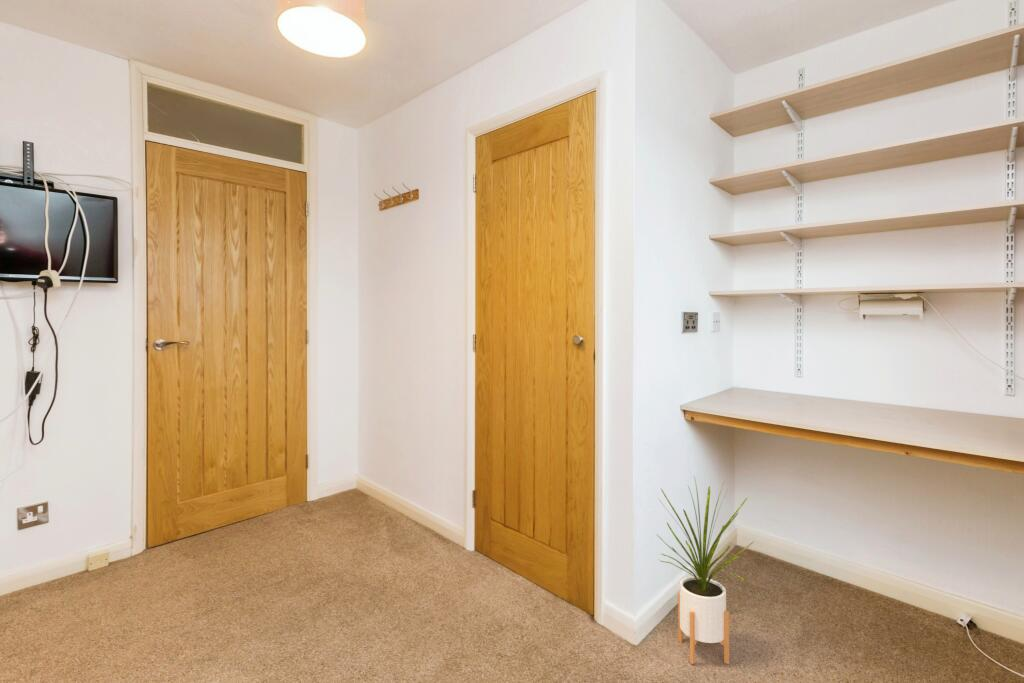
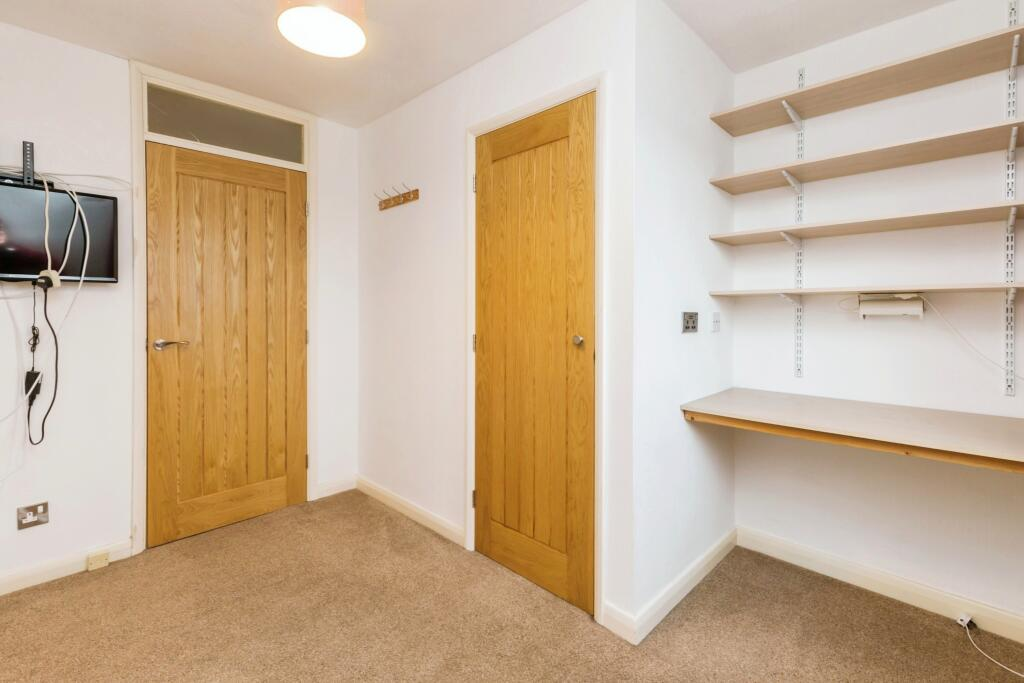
- house plant (701, 565)
